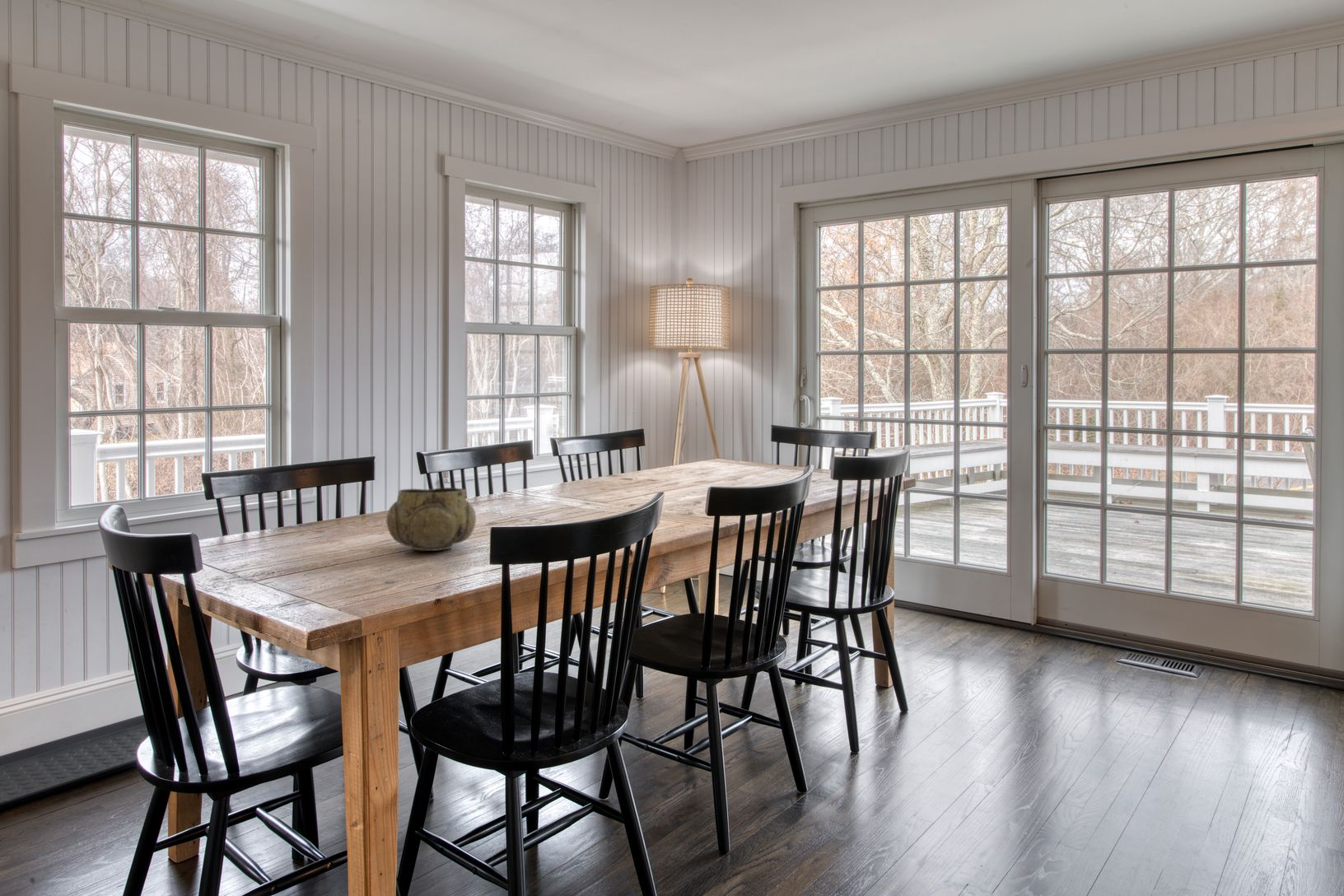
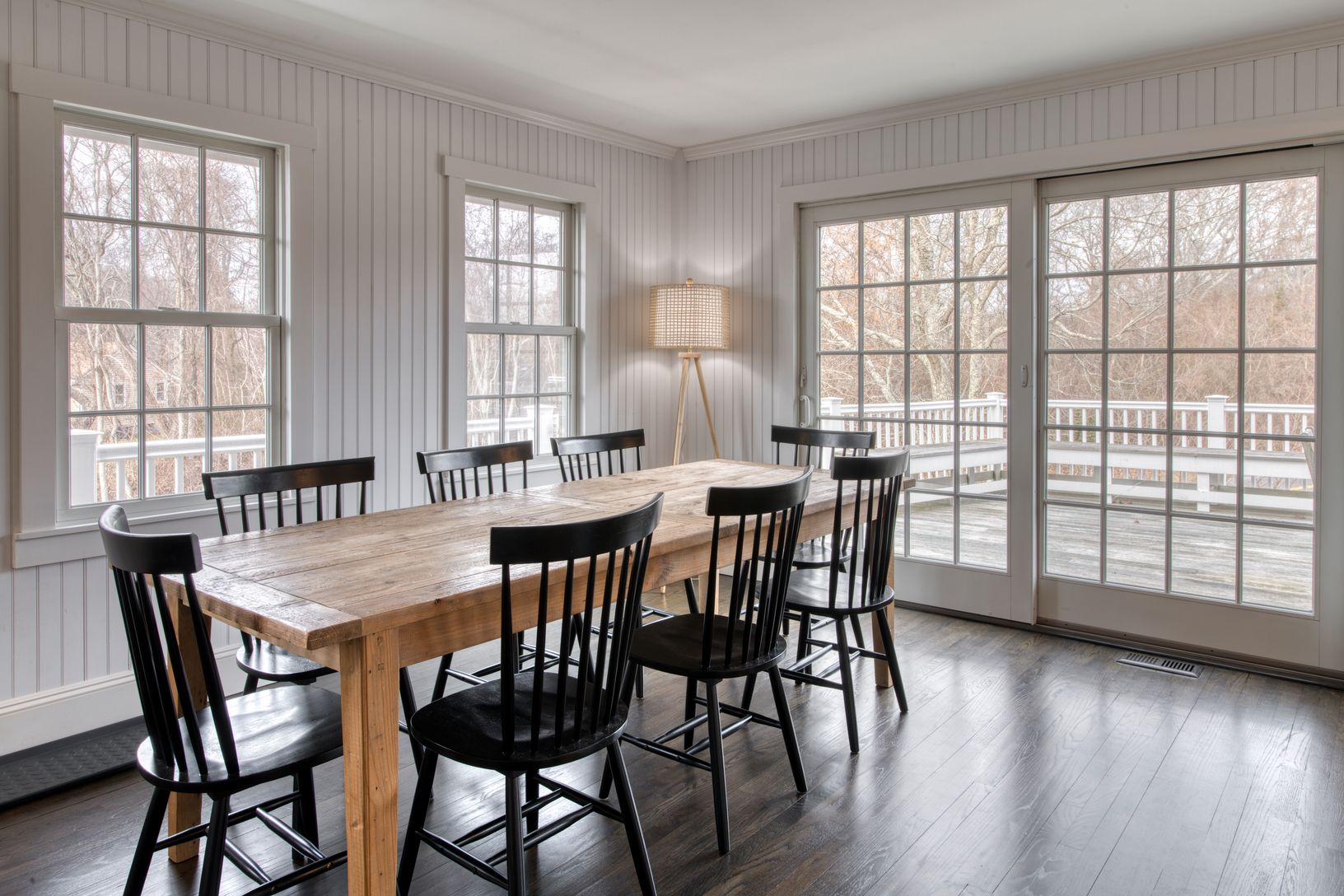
- decorative bowl (432, 519)
